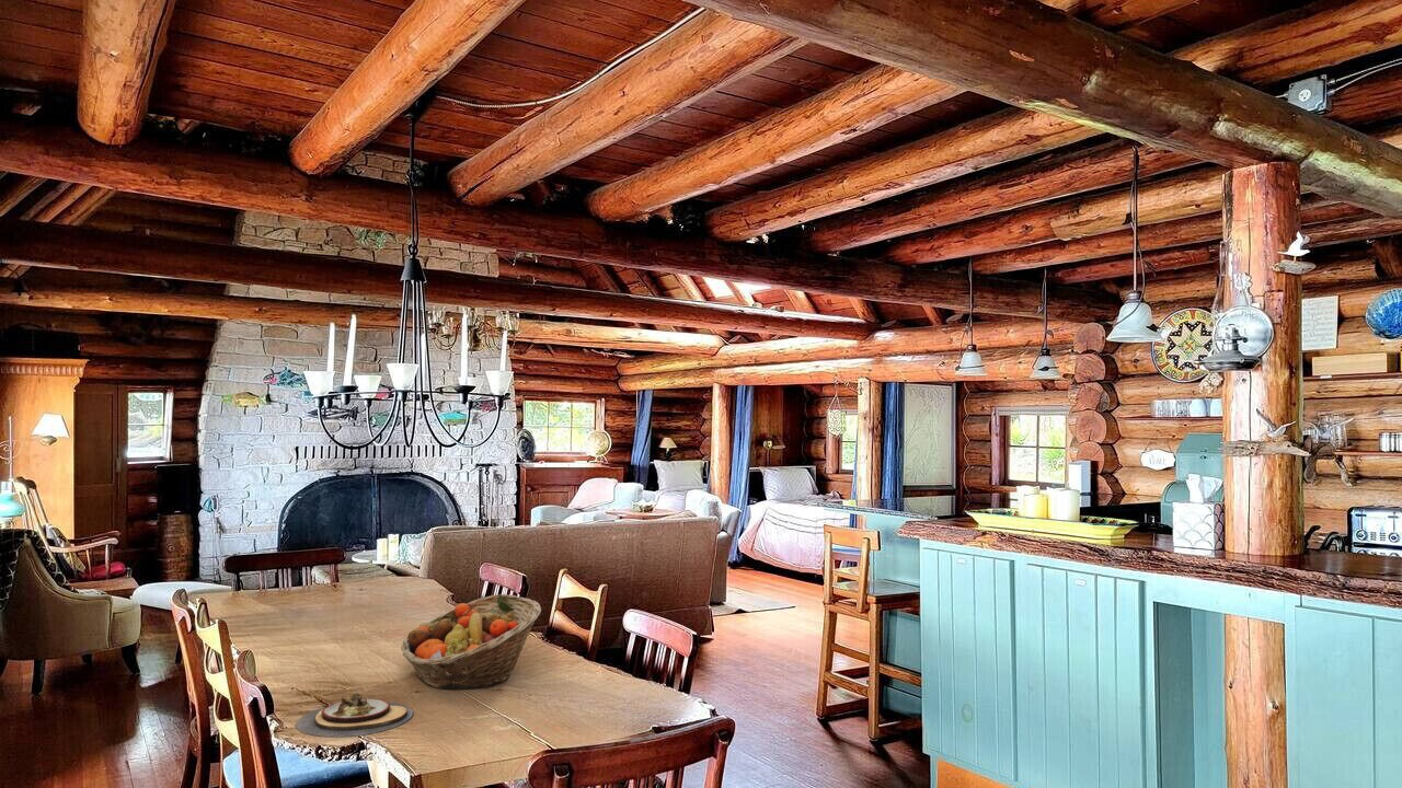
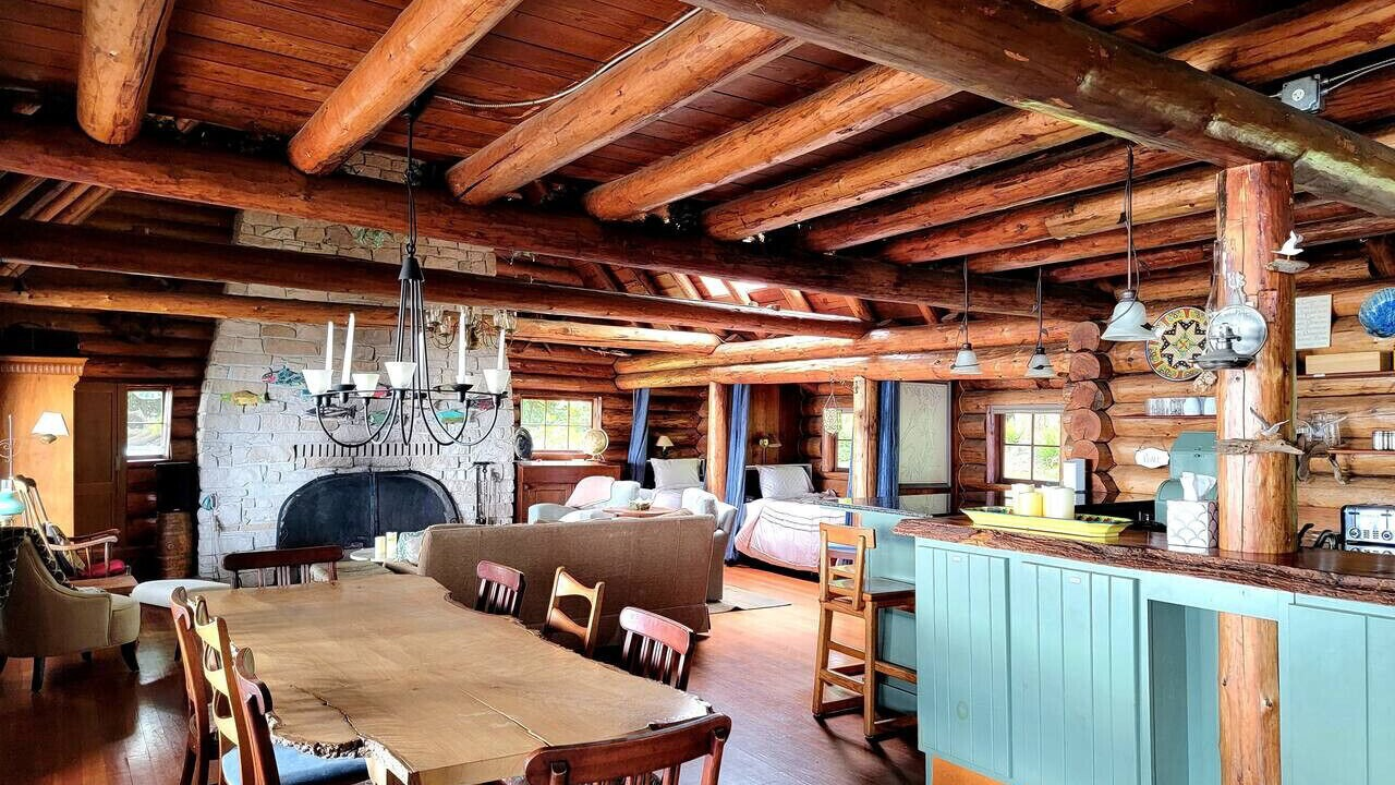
- plate (355, 706)
- fruit basket (472, 639)
